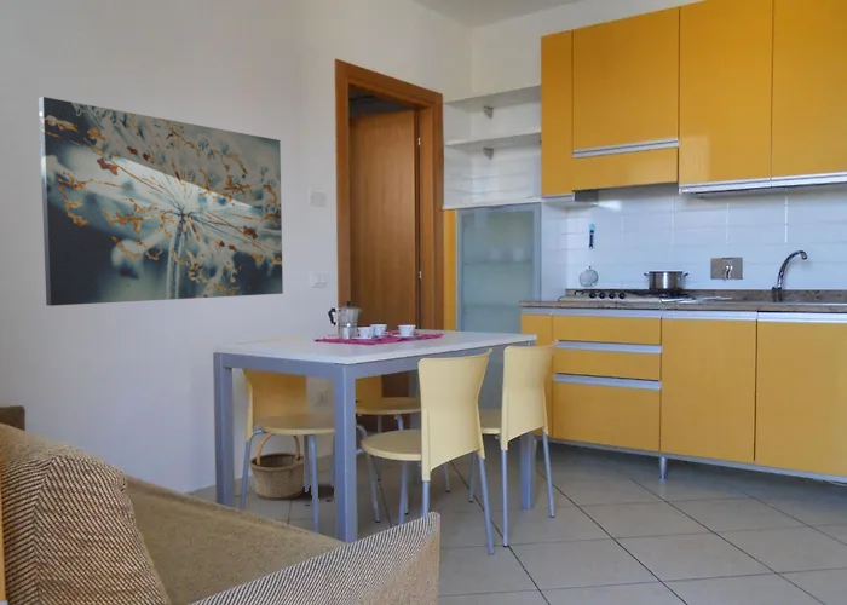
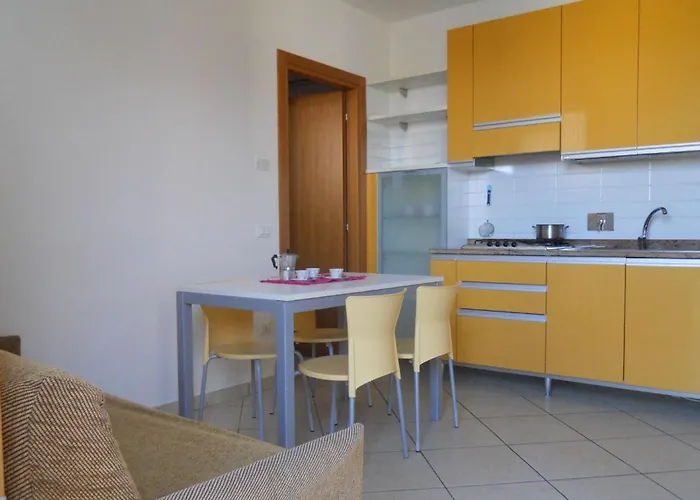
- basket (278, 462)
- wall art (179, 211)
